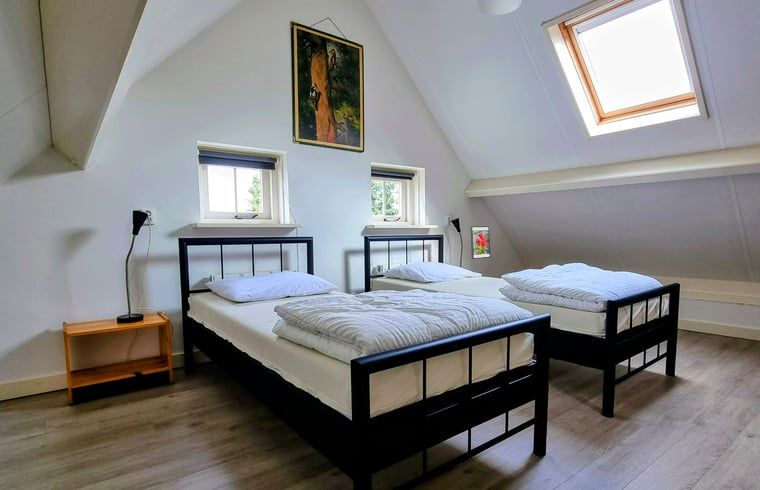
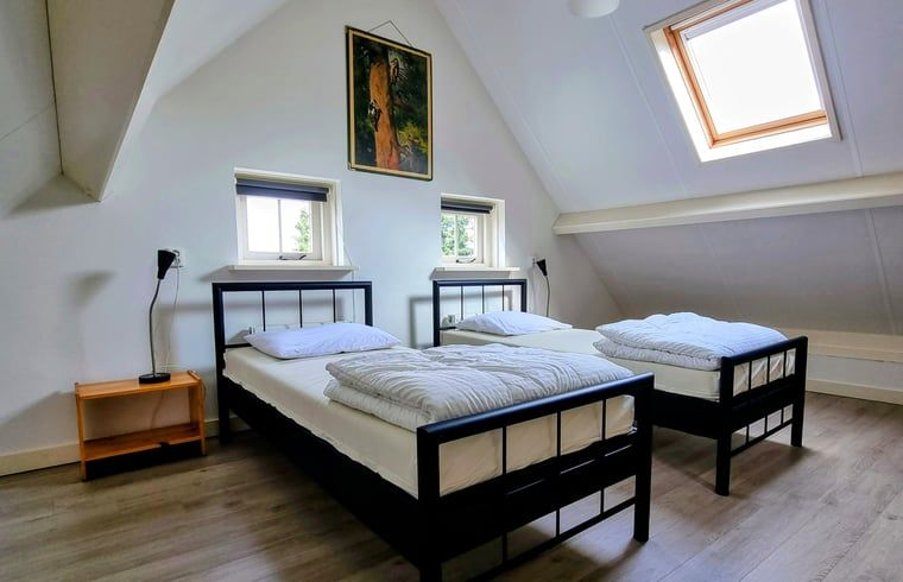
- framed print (480, 242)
